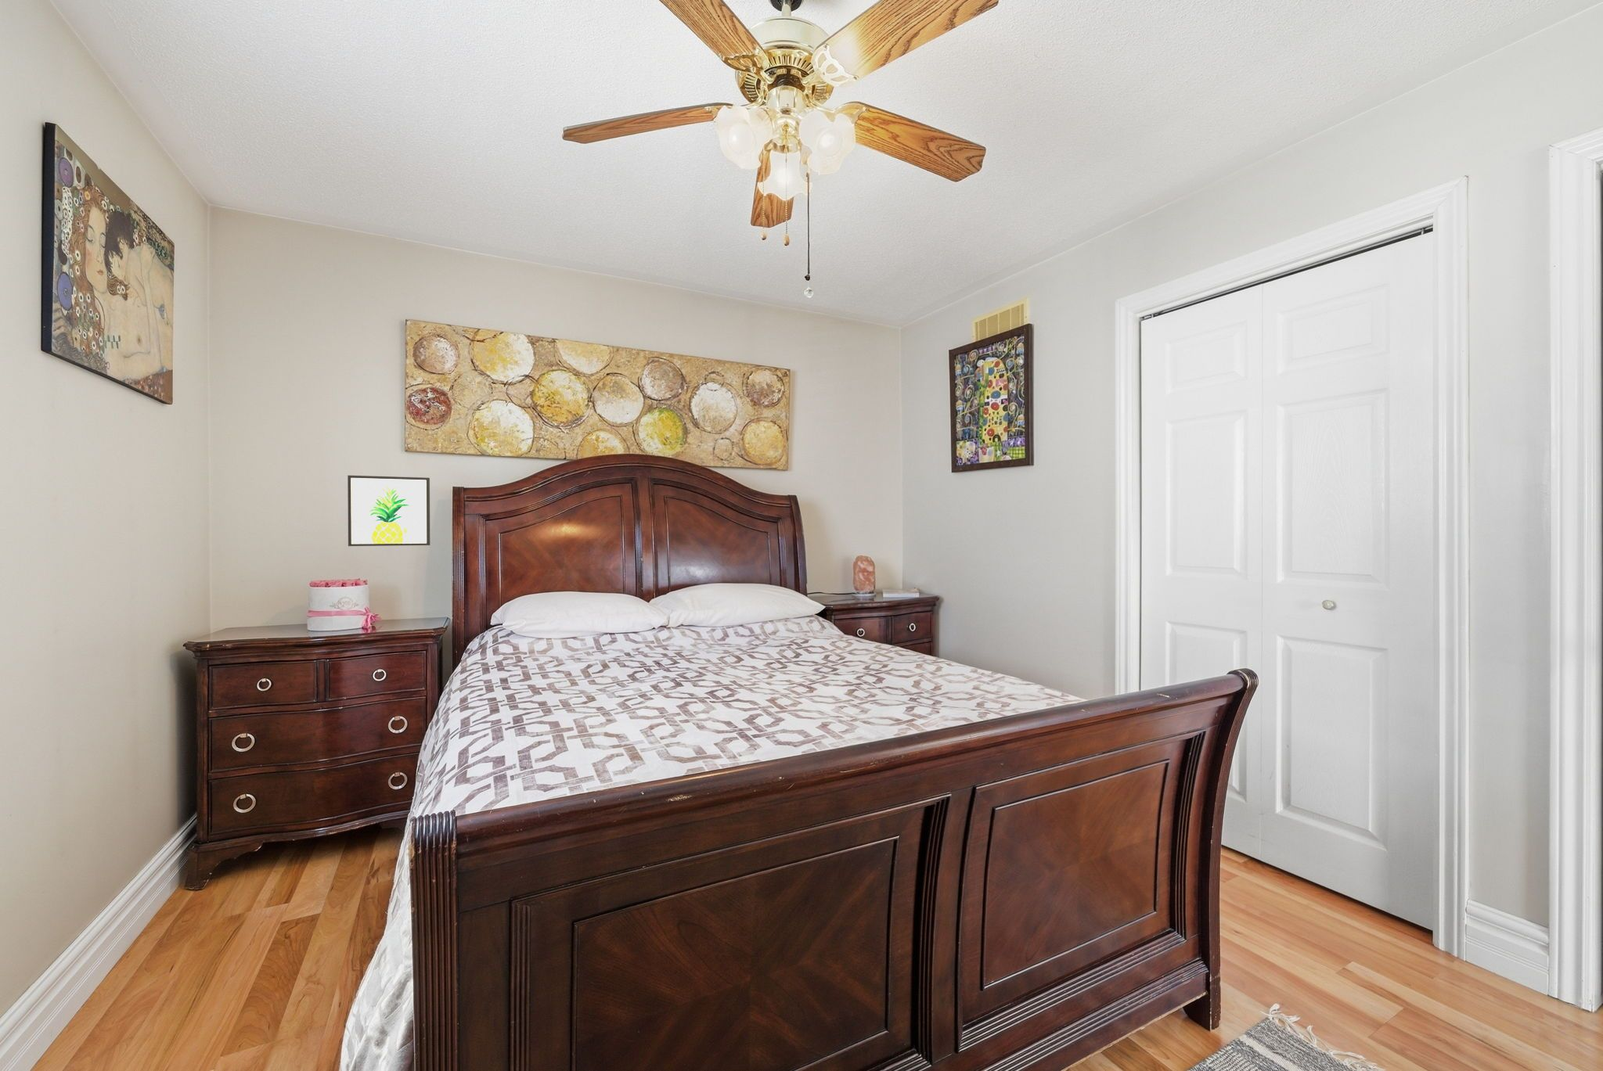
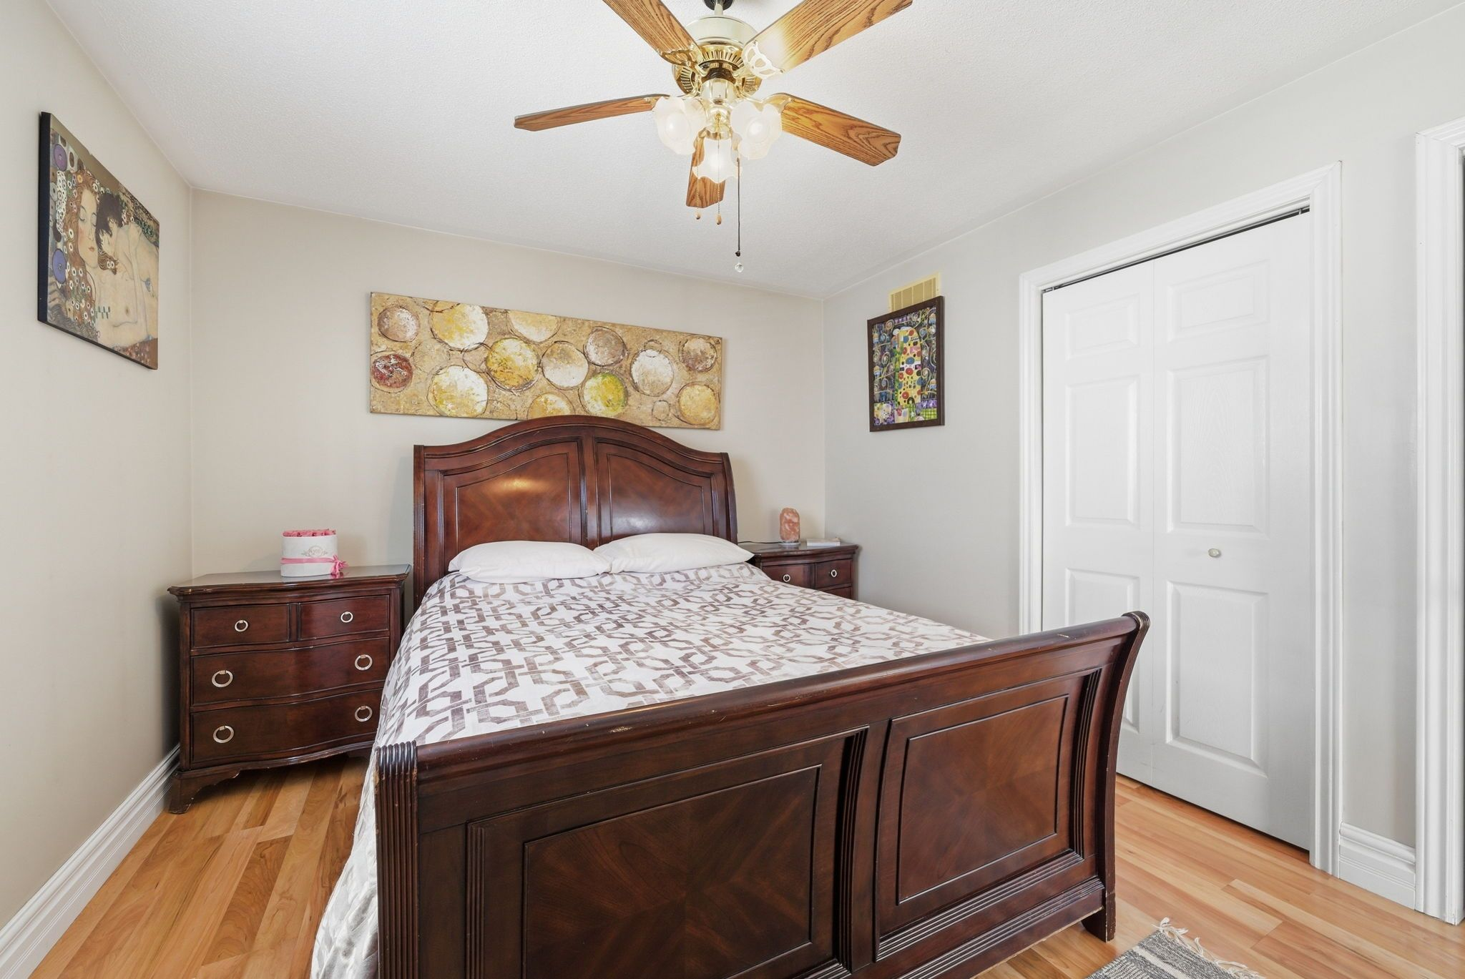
- wall art (390, 510)
